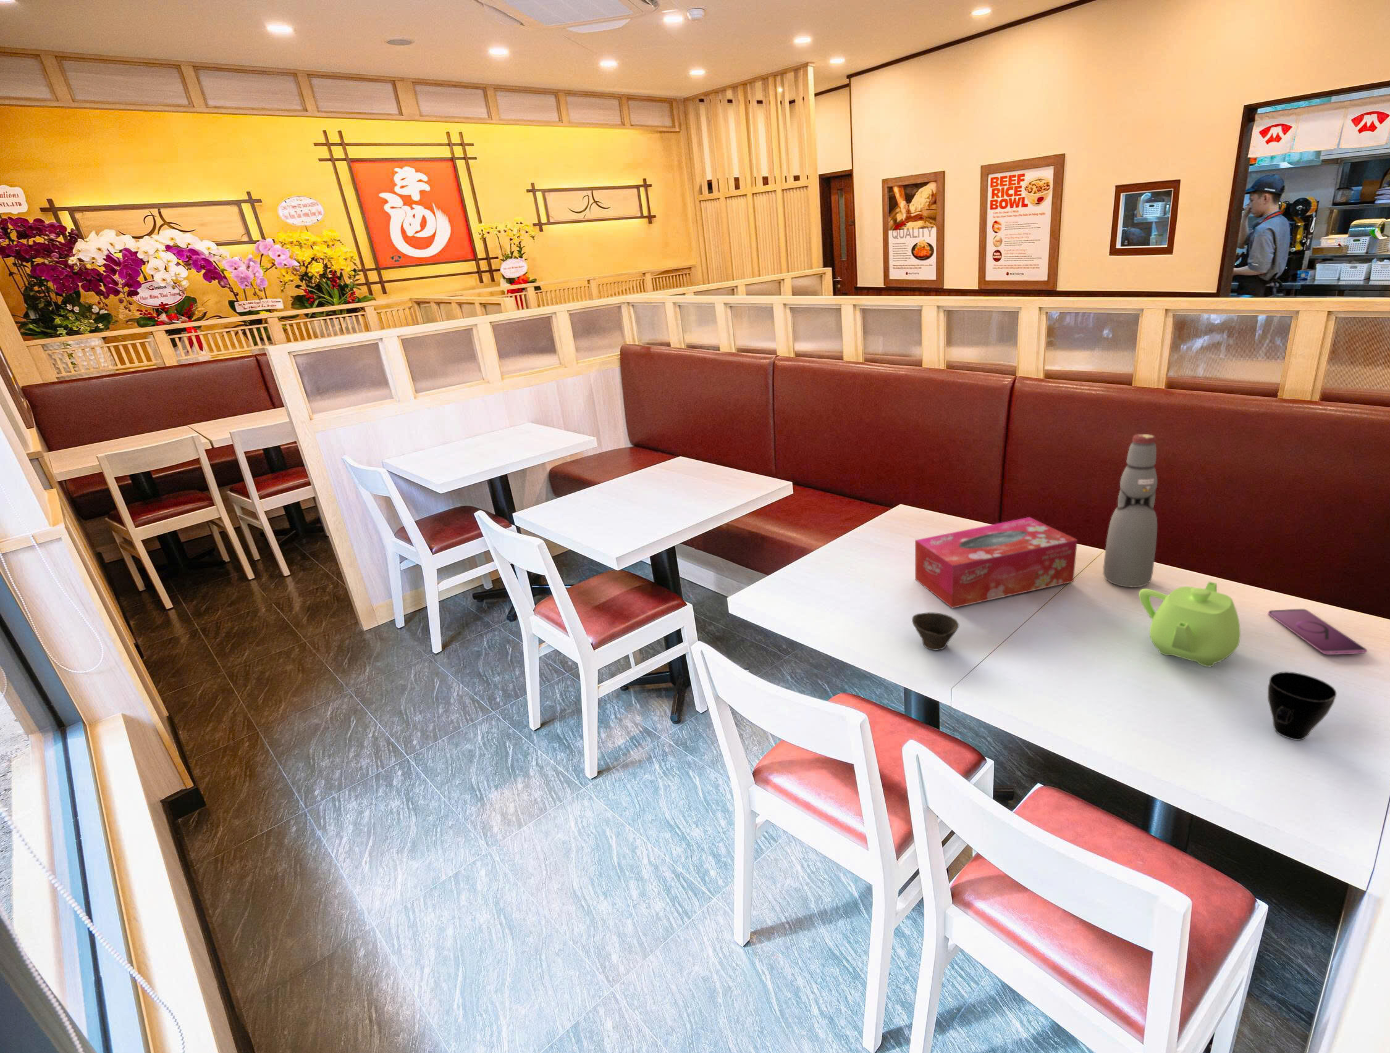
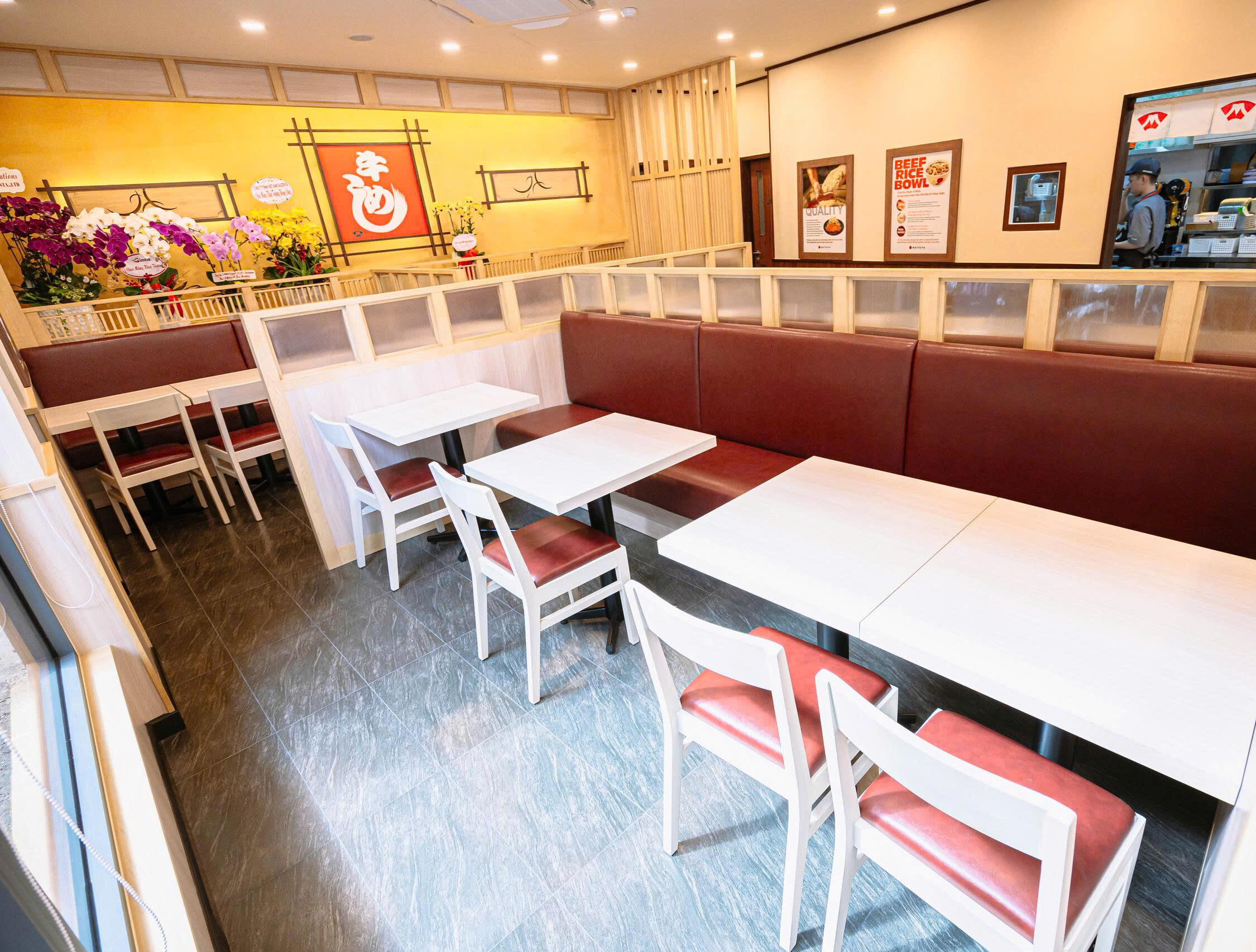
- smartphone (1315, 630)
- bottle (1134, 510)
- tissue box (993, 560)
- teapot (1186, 618)
- cup (933, 632)
- cup (1293, 713)
